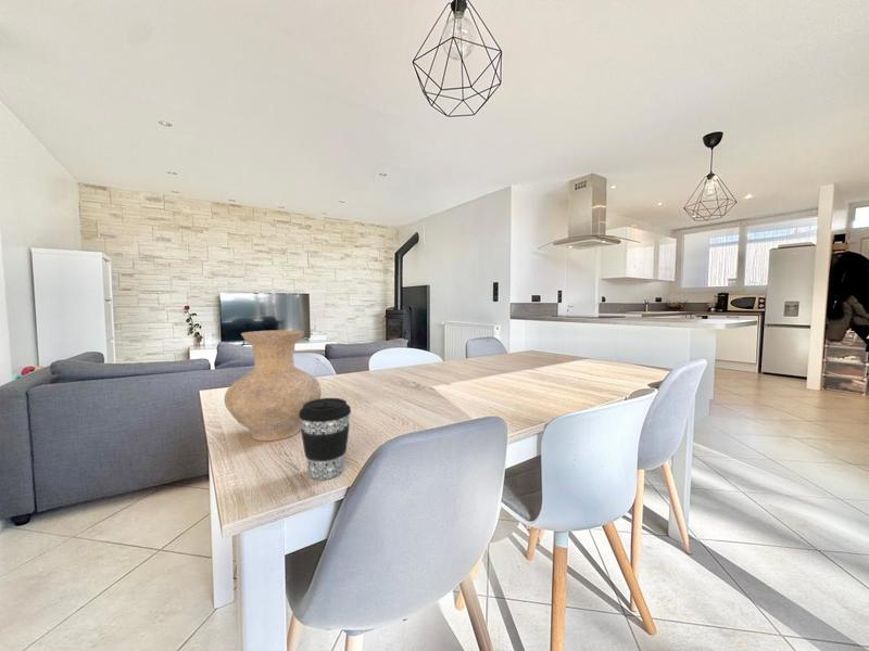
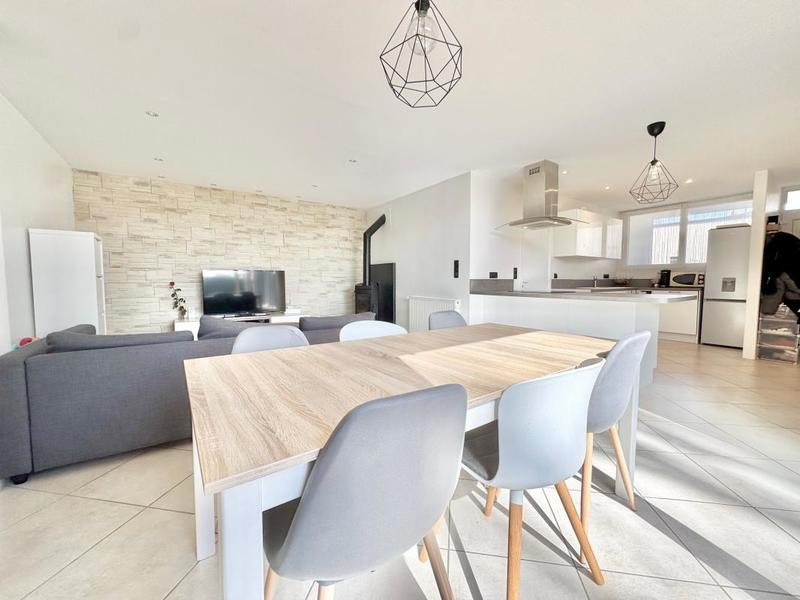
- vase (275, 382)
- coffee cup (325, 437)
